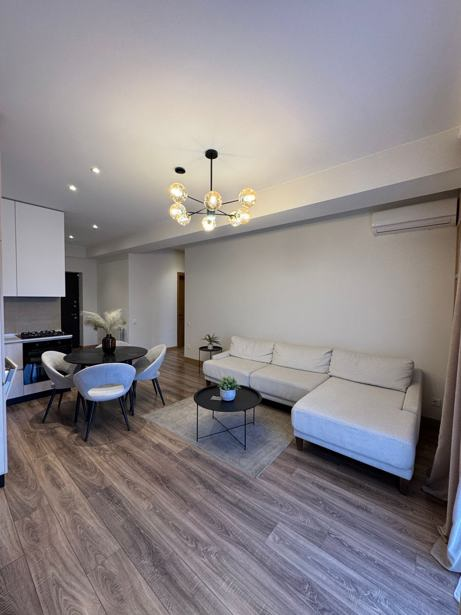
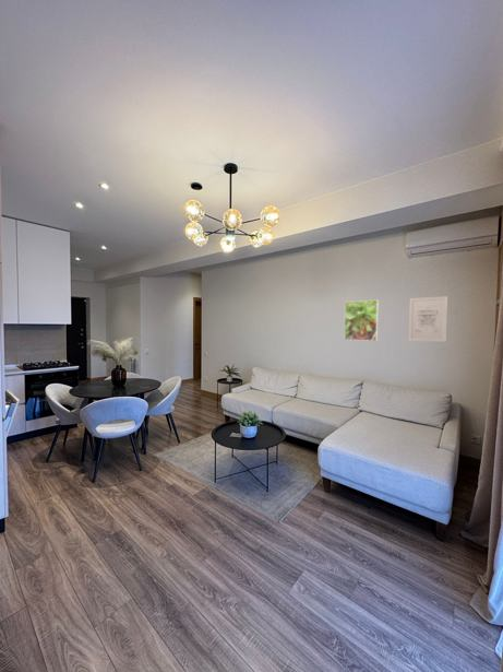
+ wall art (427, 319)
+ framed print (360, 320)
